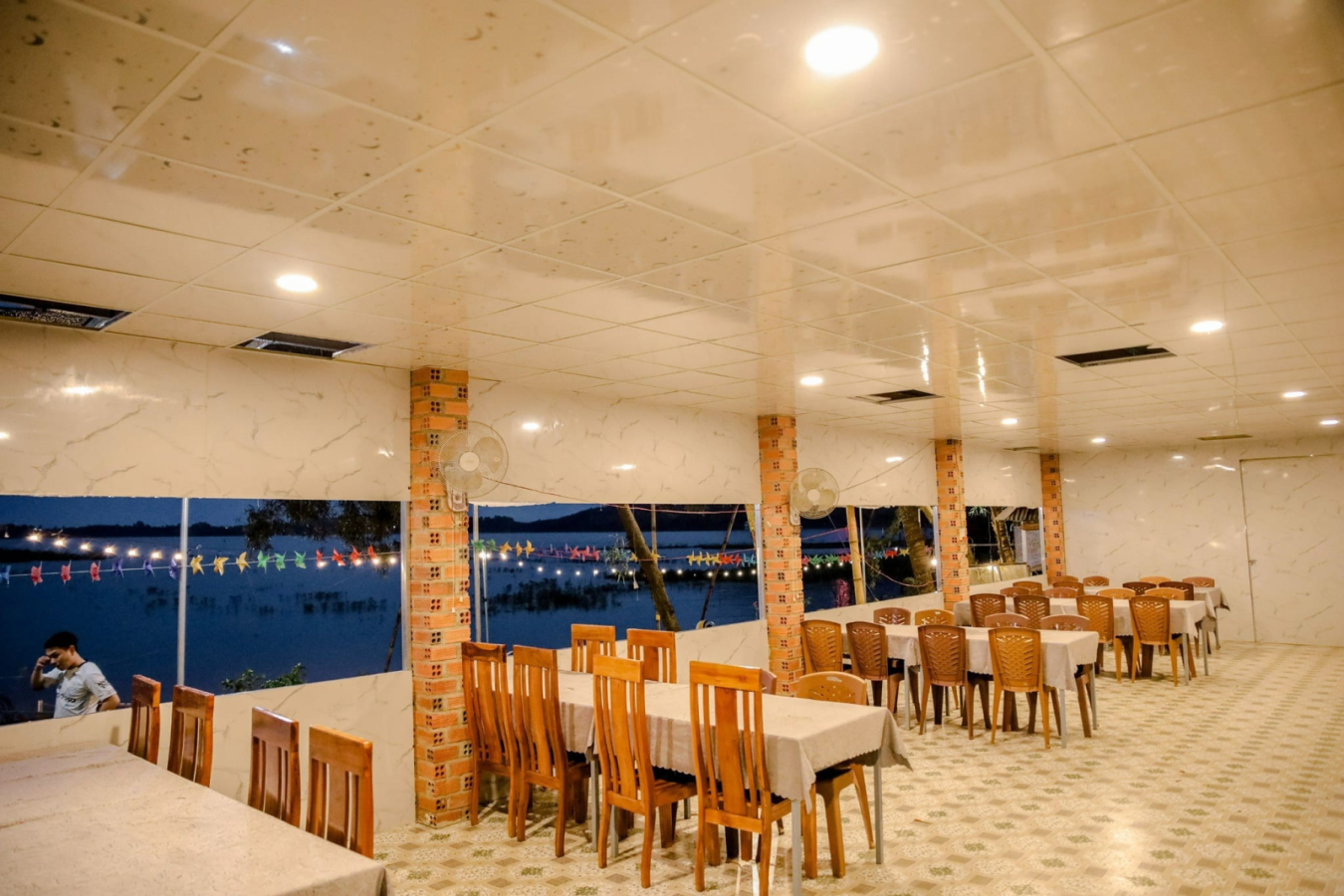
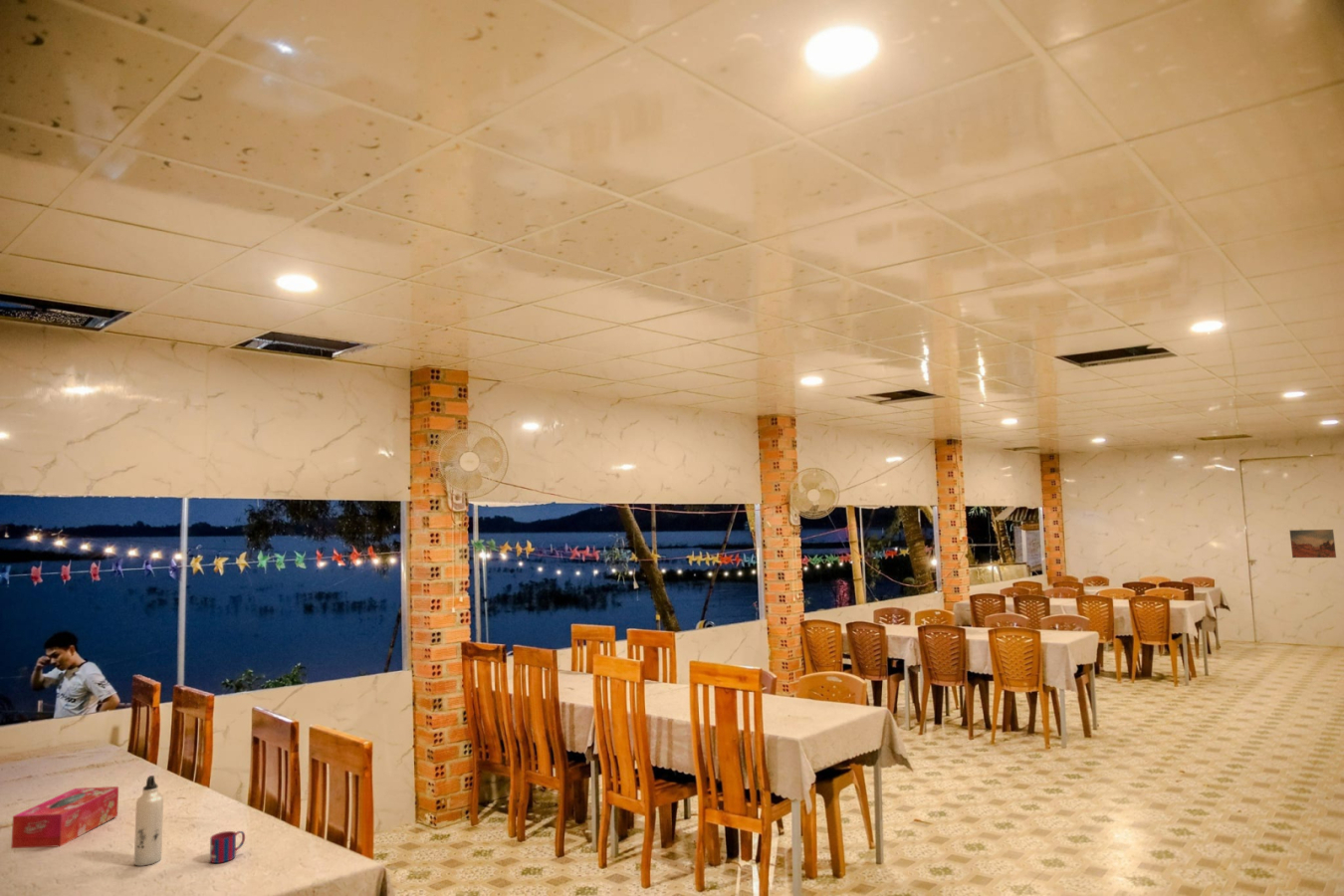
+ mug (228, 845)
+ water bottle (148, 818)
+ wall art (1312, 544)
+ tissue box (68, 815)
